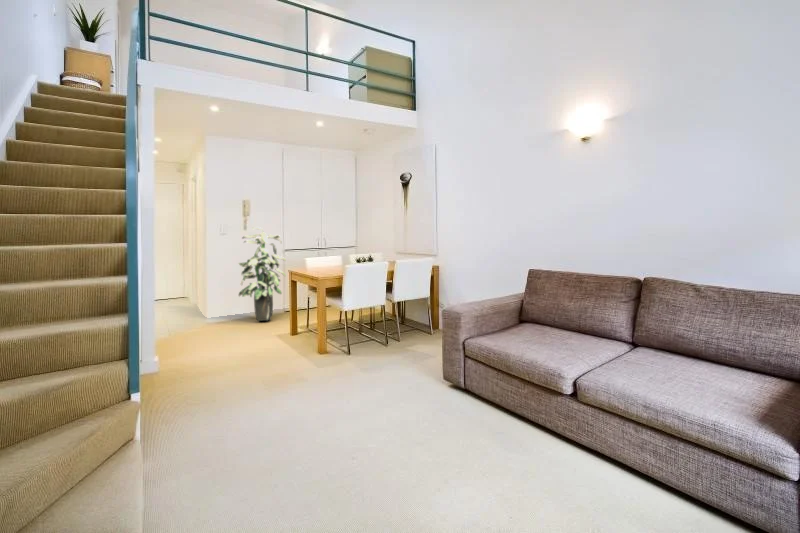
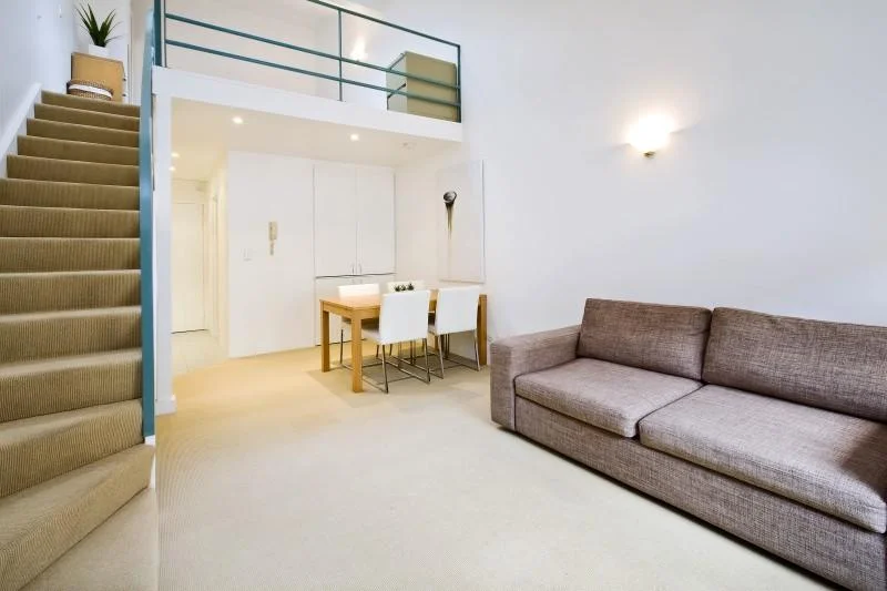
- indoor plant (261, 274)
